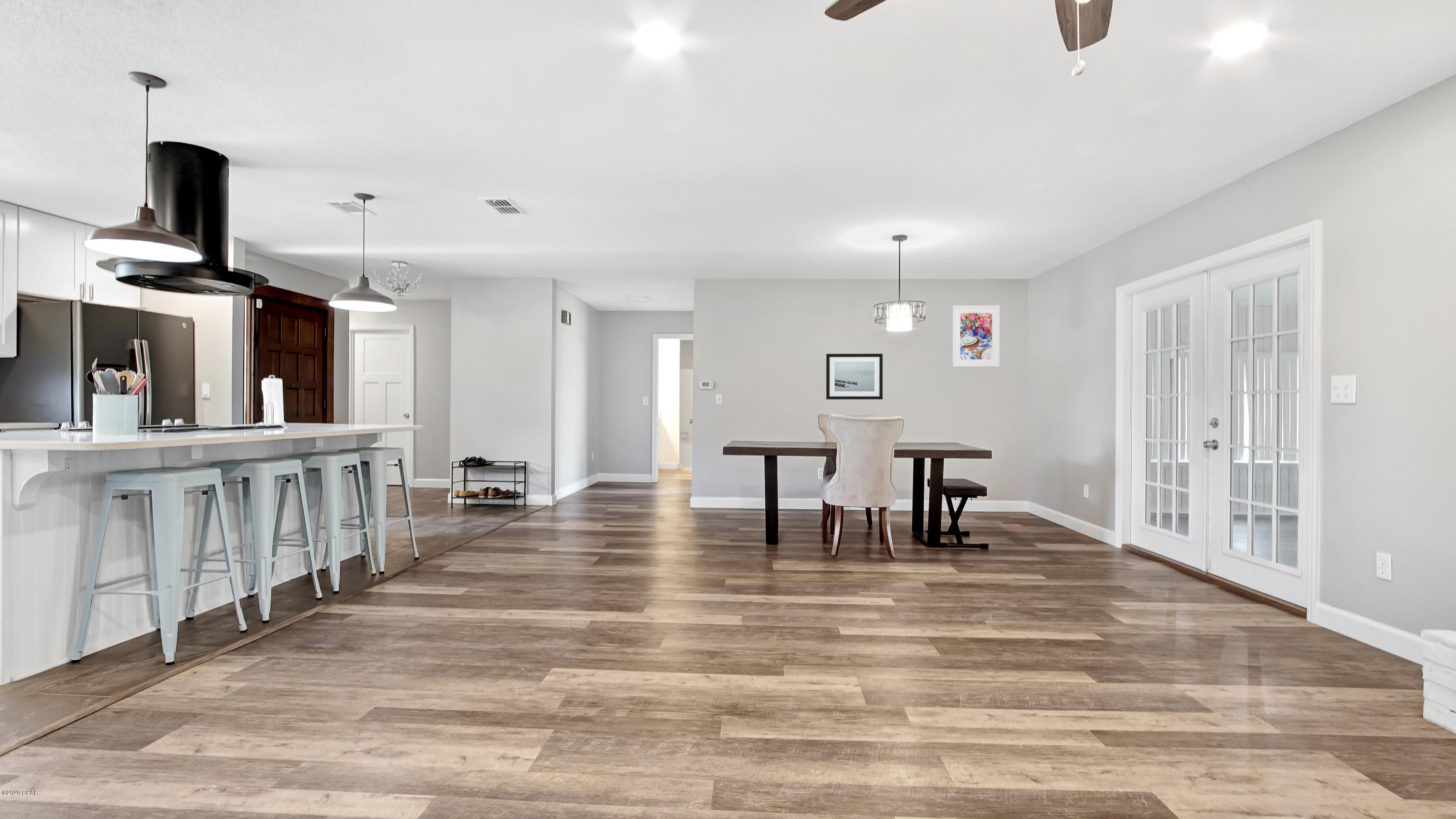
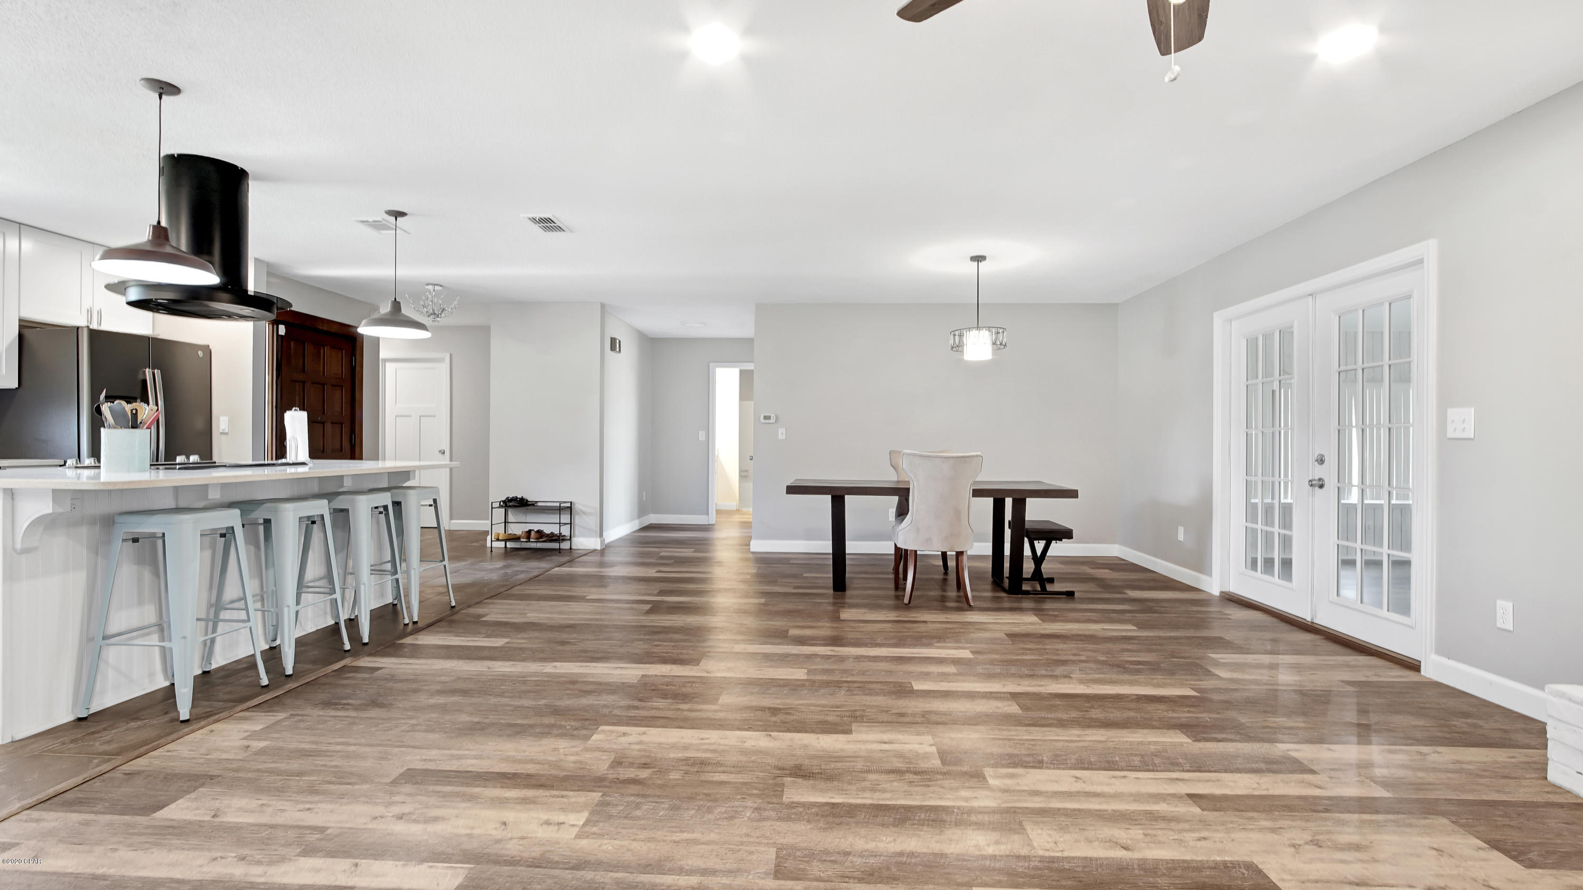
- wall art (854, 376)
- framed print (976, 336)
